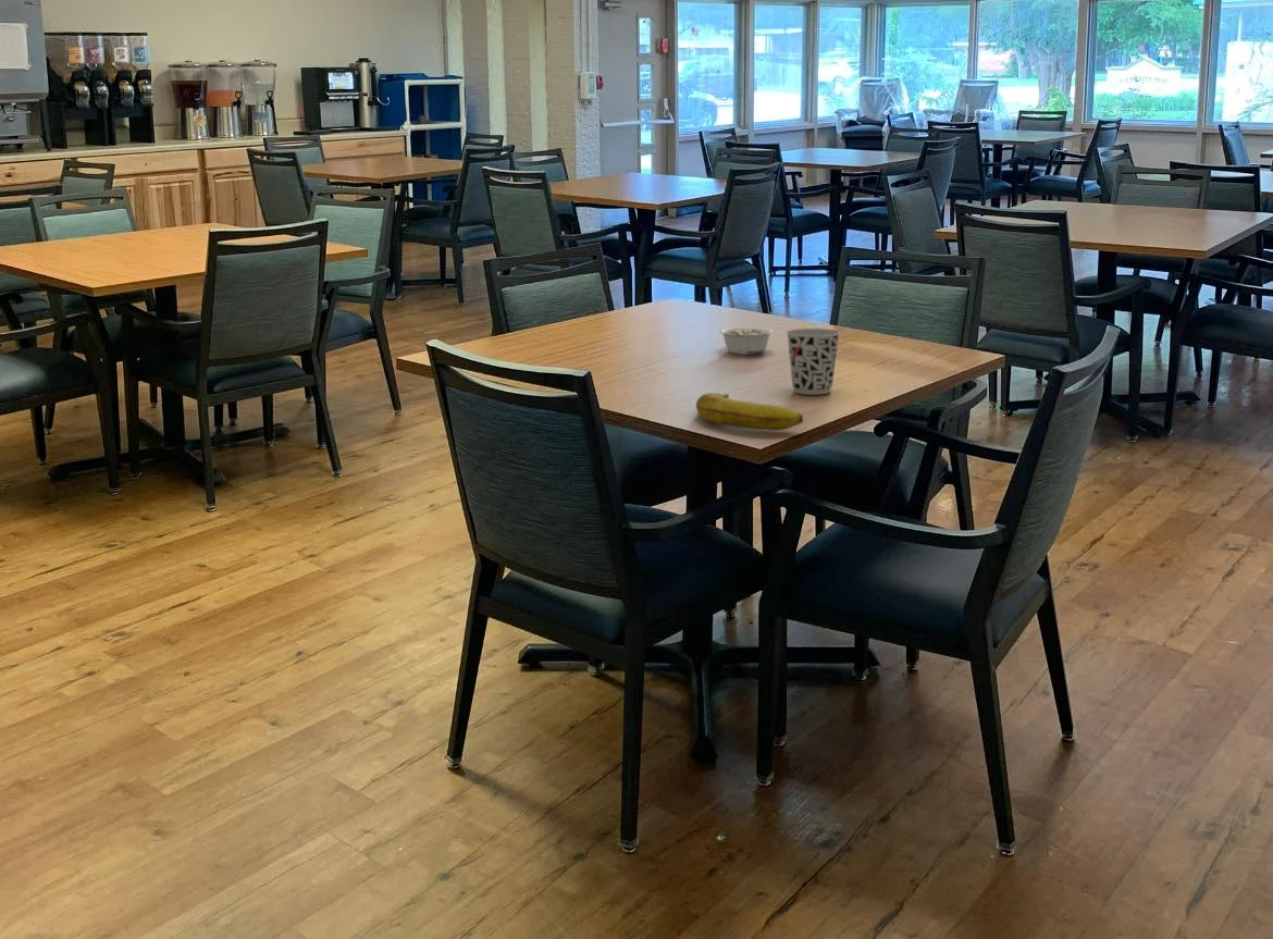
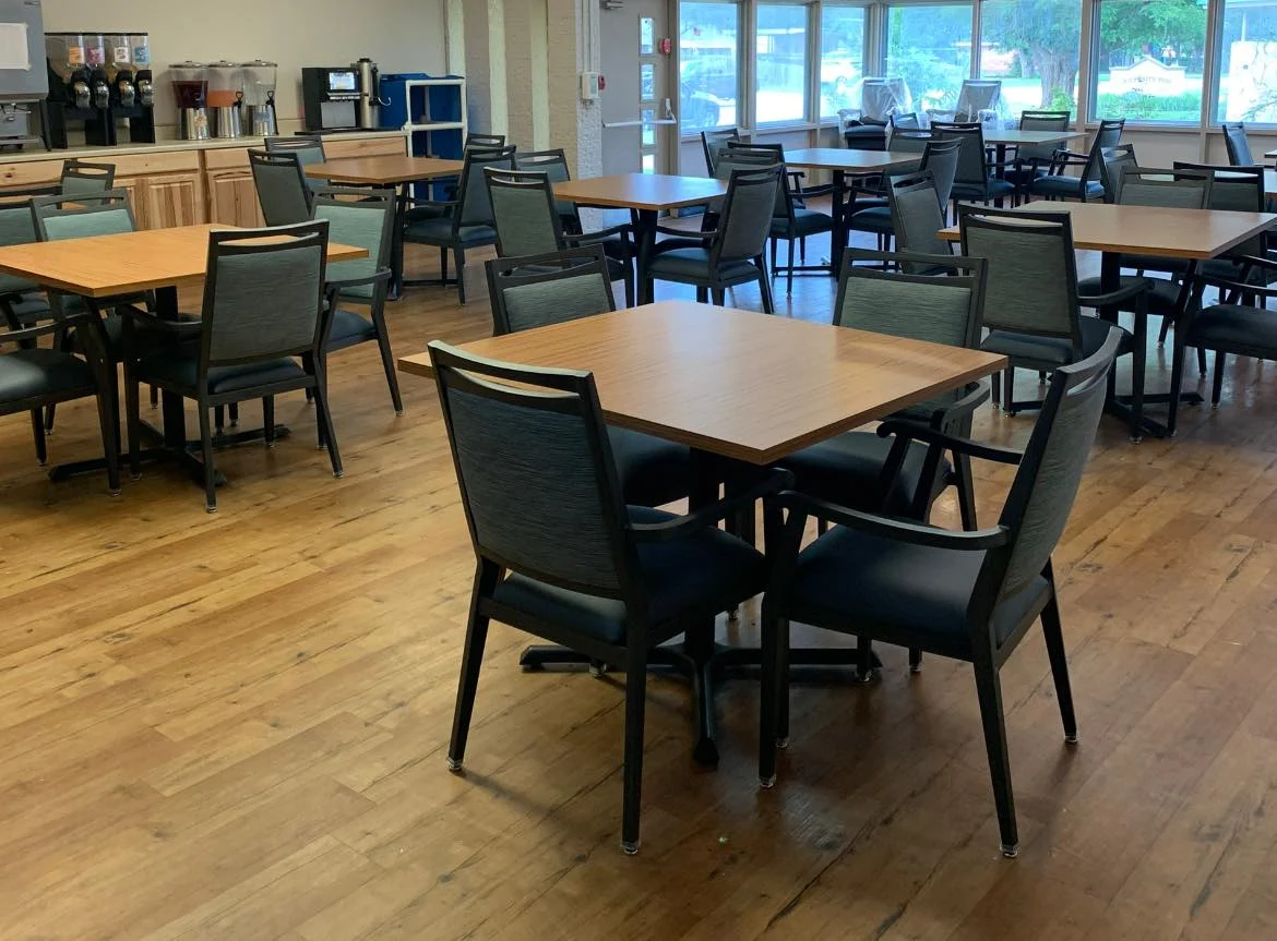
- cup (812, 361)
- banana (744, 408)
- legume (746, 338)
